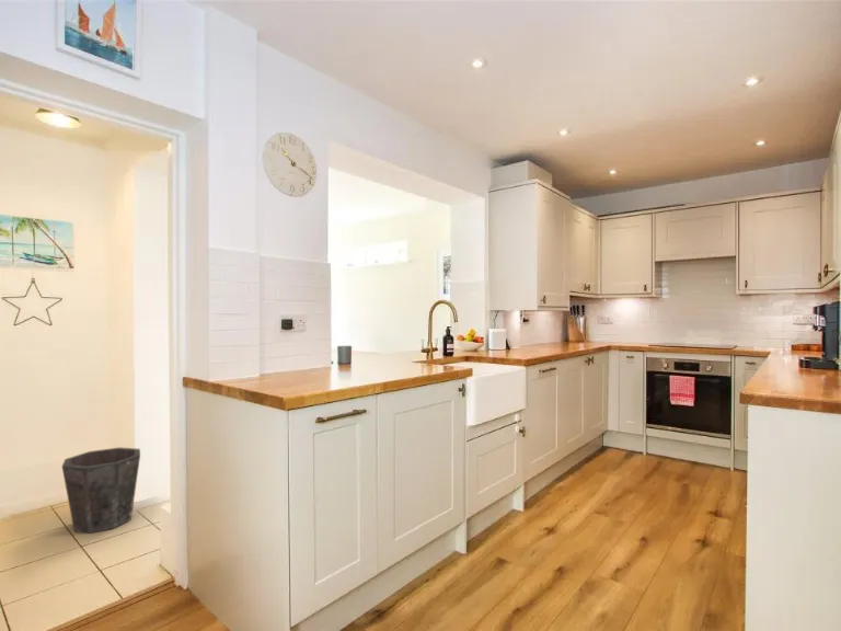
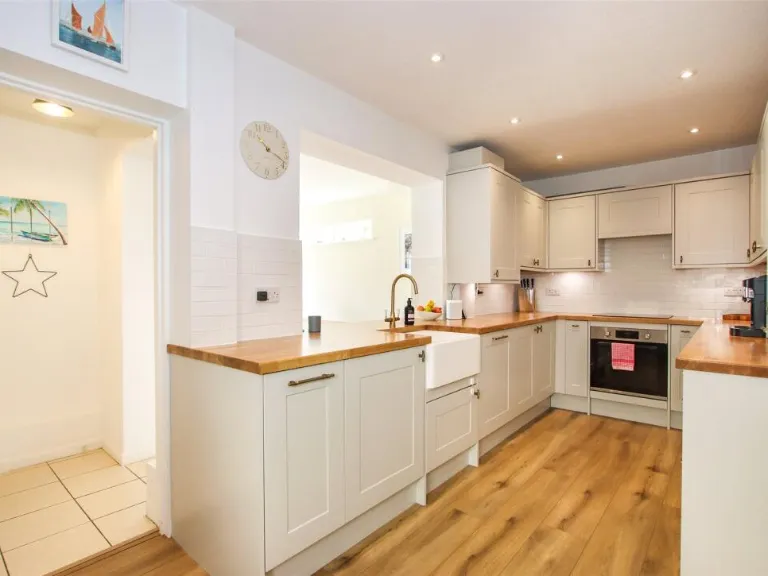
- waste bin (103, 489)
